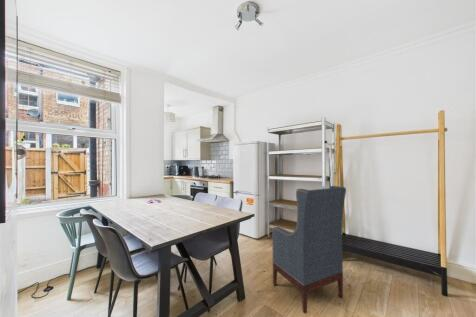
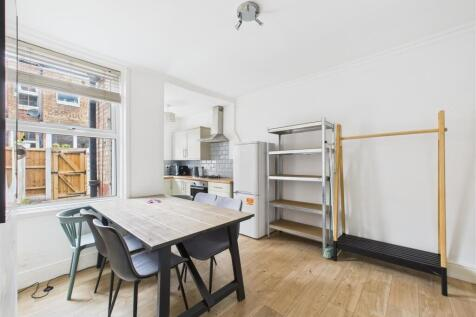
- armchair (307, 238)
